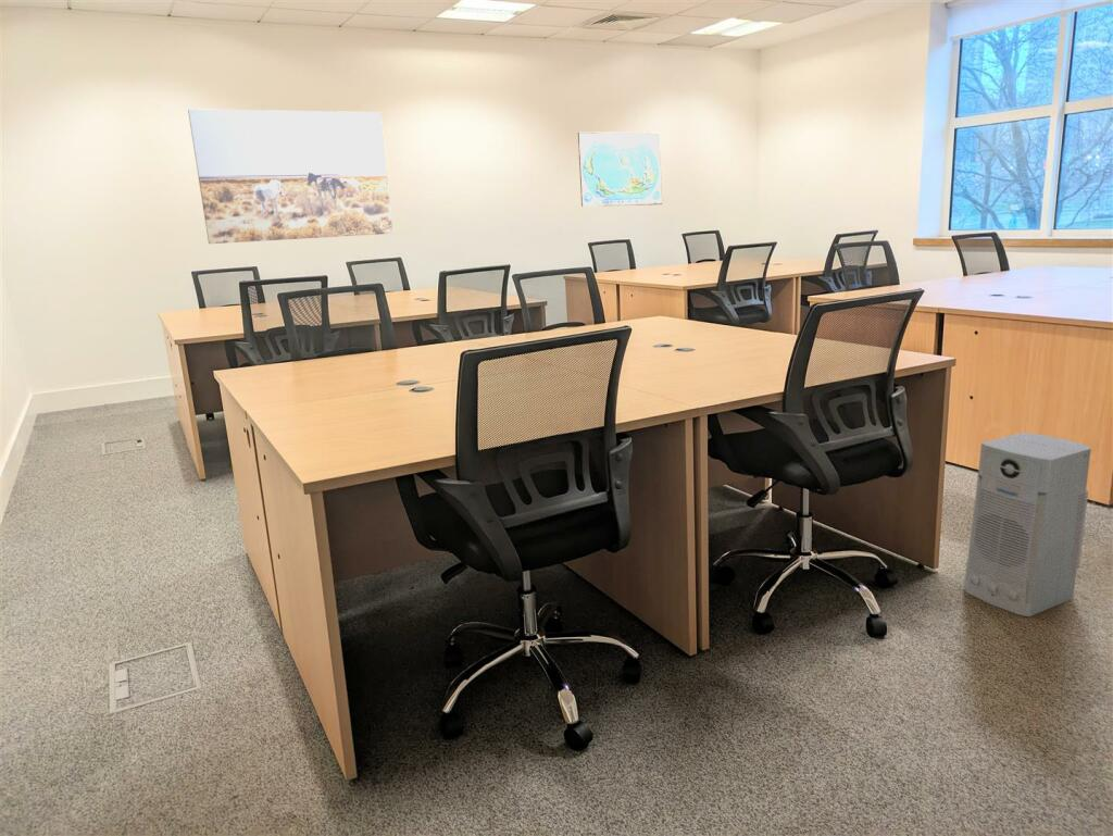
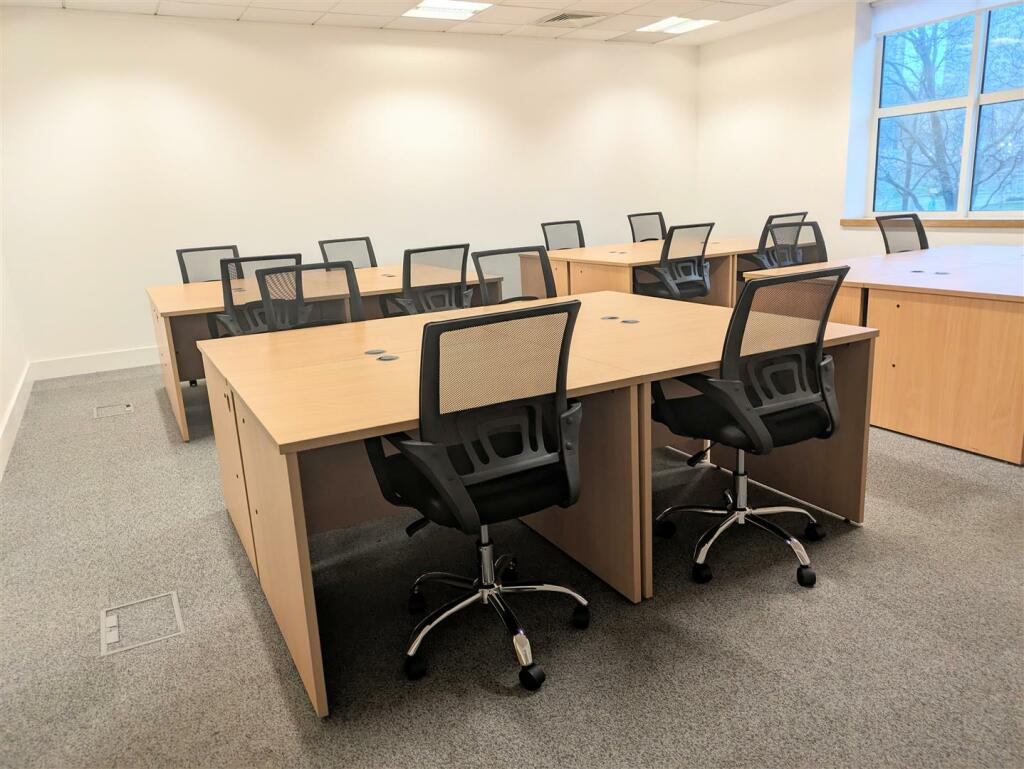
- world map (622, 169)
- air purifier (1027, 521)
- wall art (297, 175)
